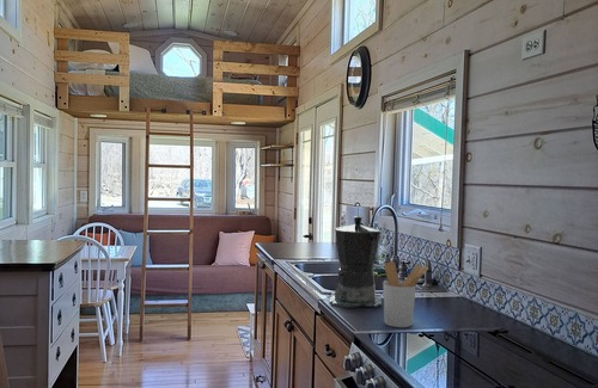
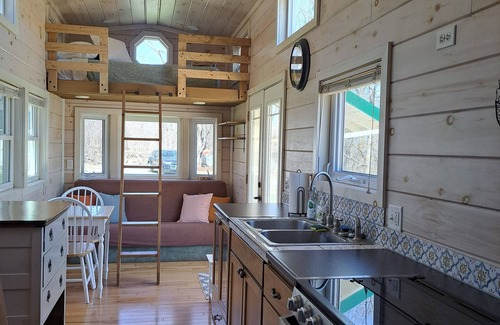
- utensil holder (405, 292)
- coffee maker (356, 259)
